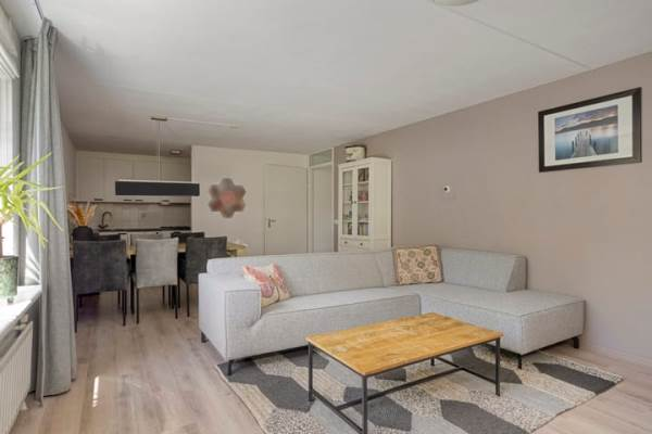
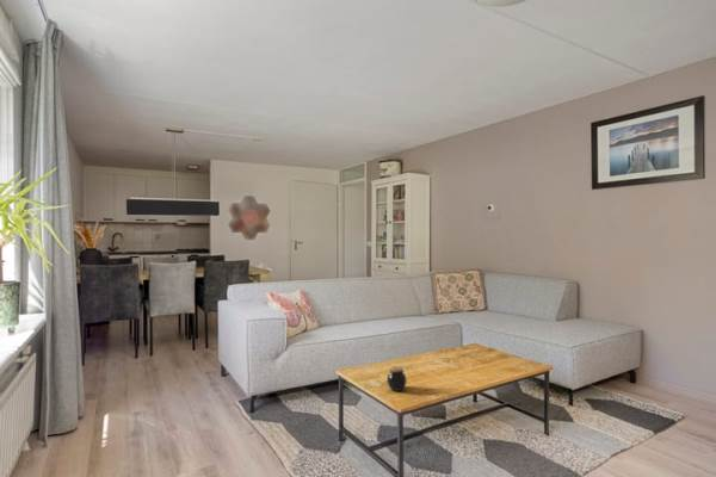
+ jar (396, 378)
